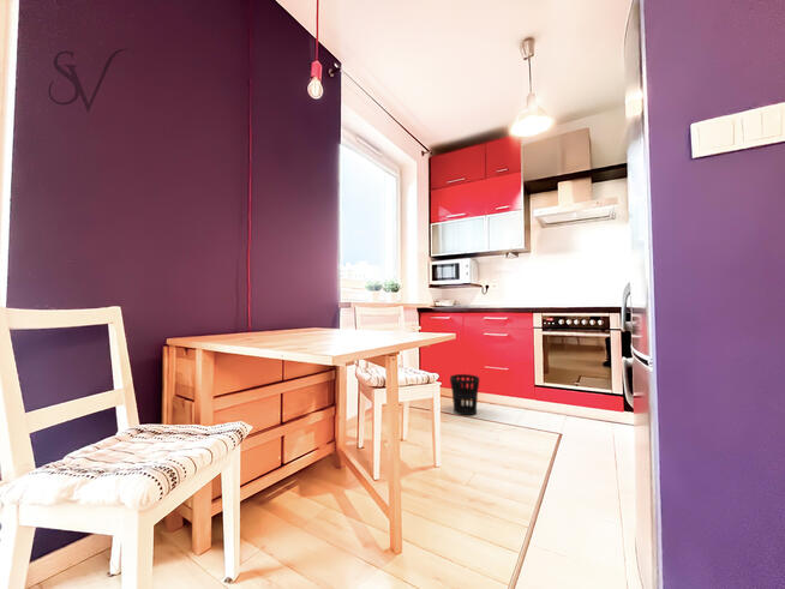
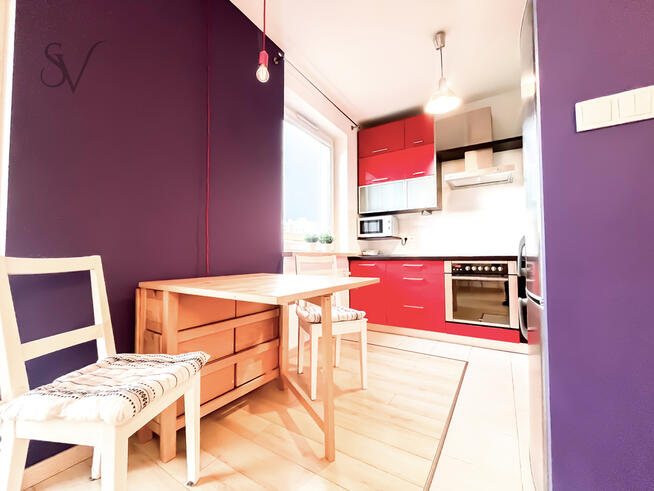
- wastebasket (465, 393)
